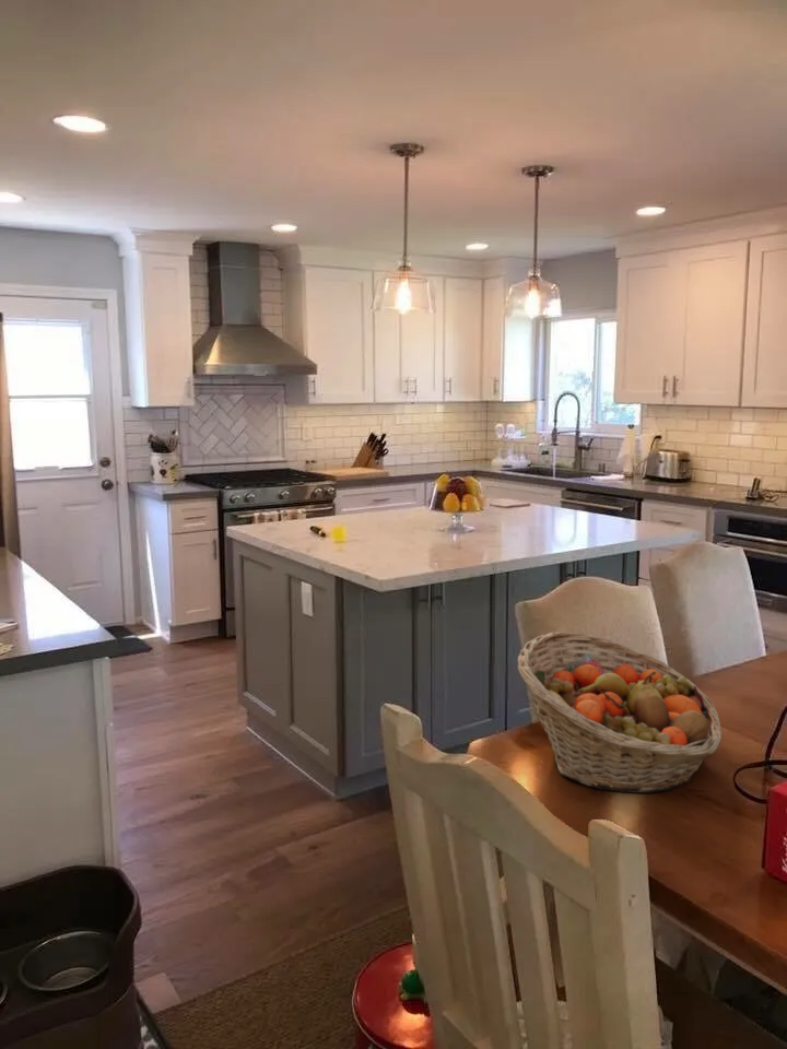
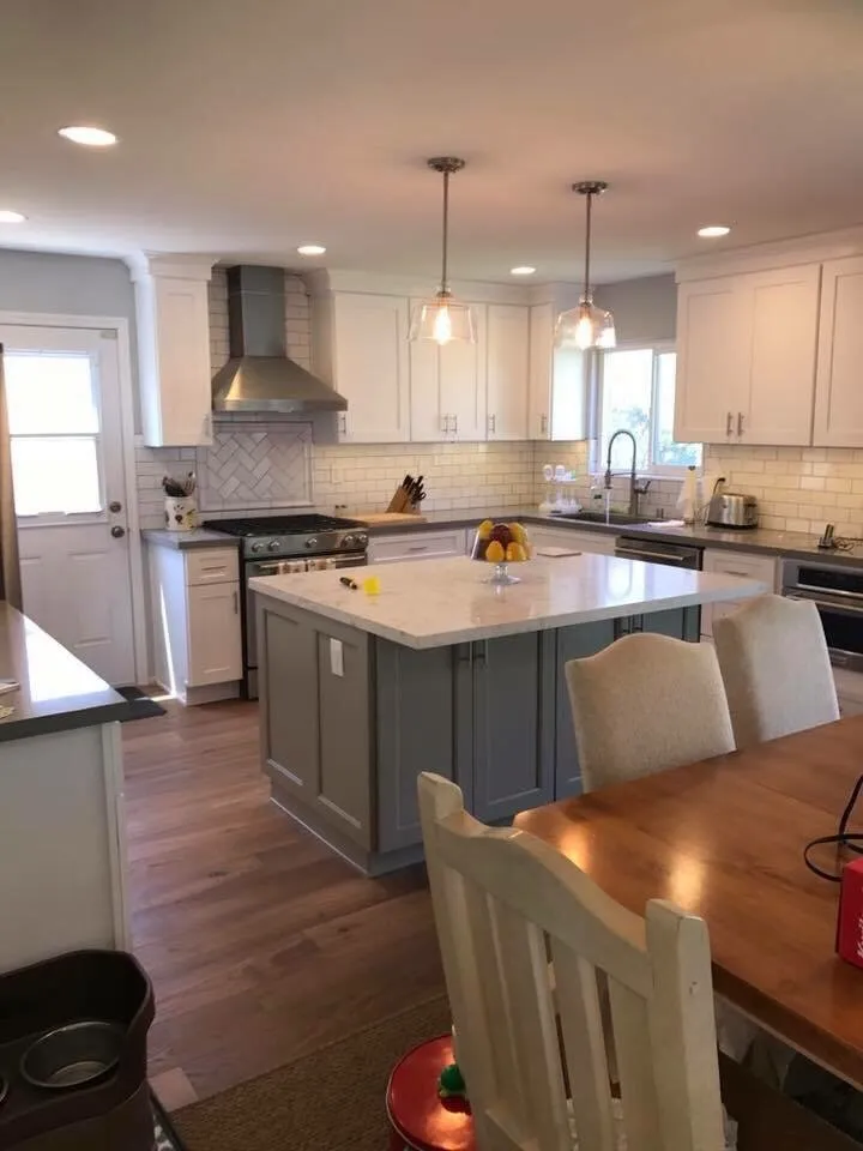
- fruit basket (618, 705)
